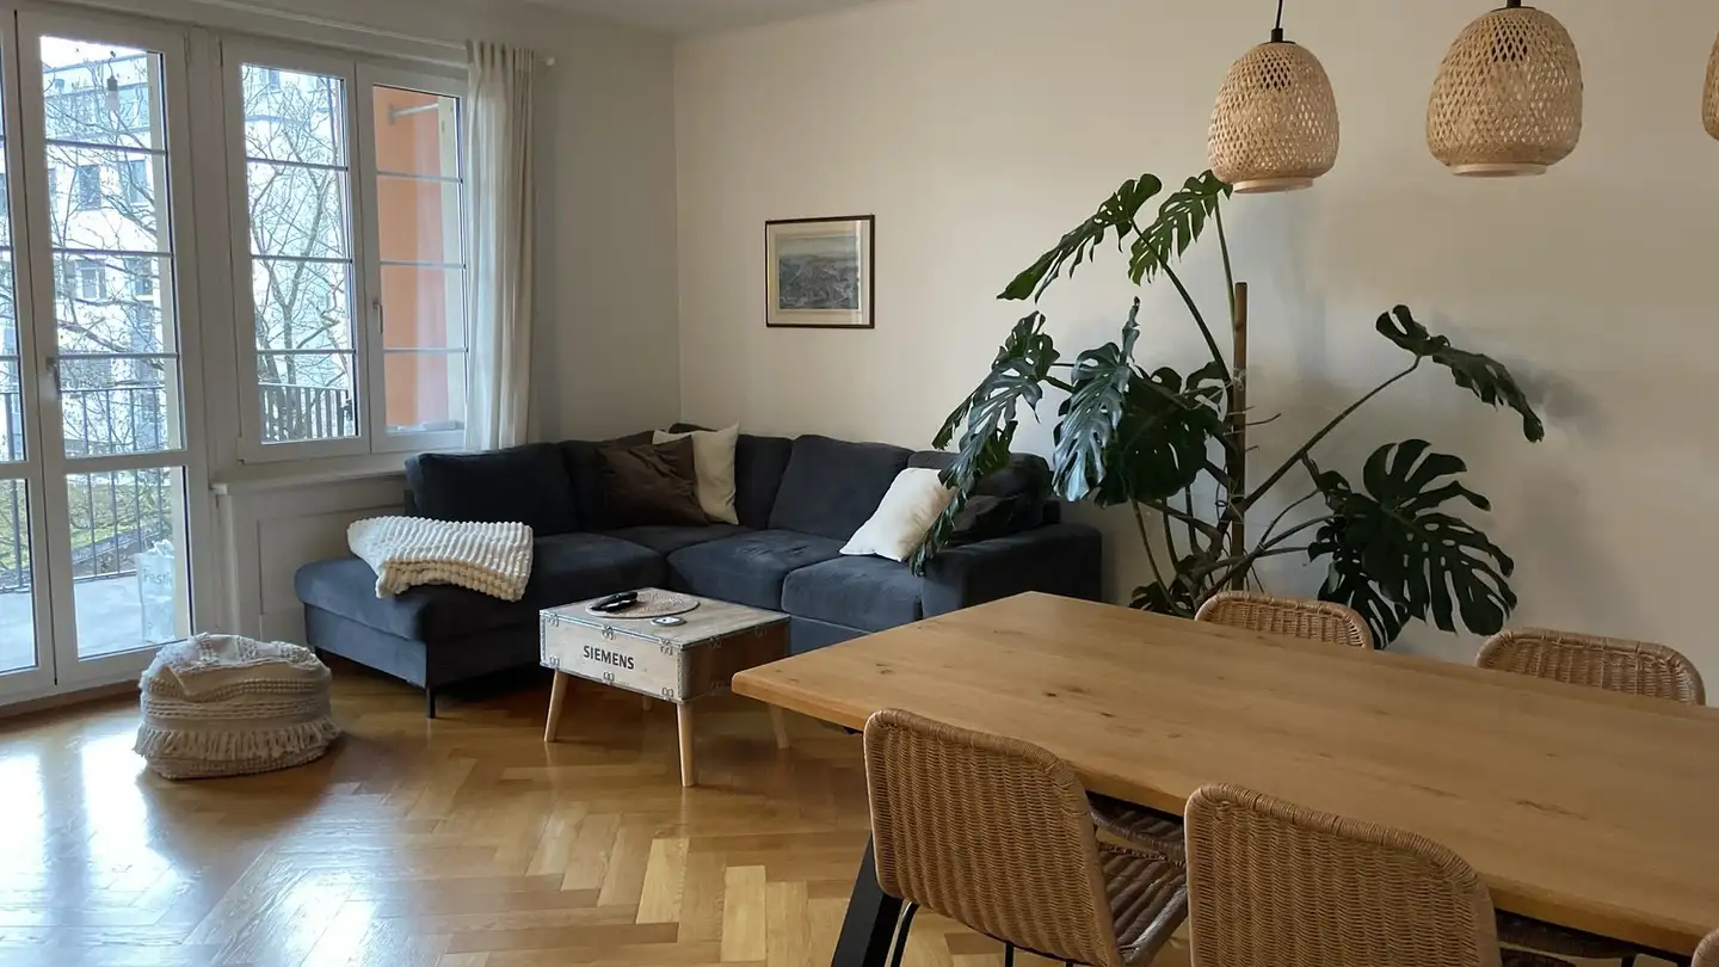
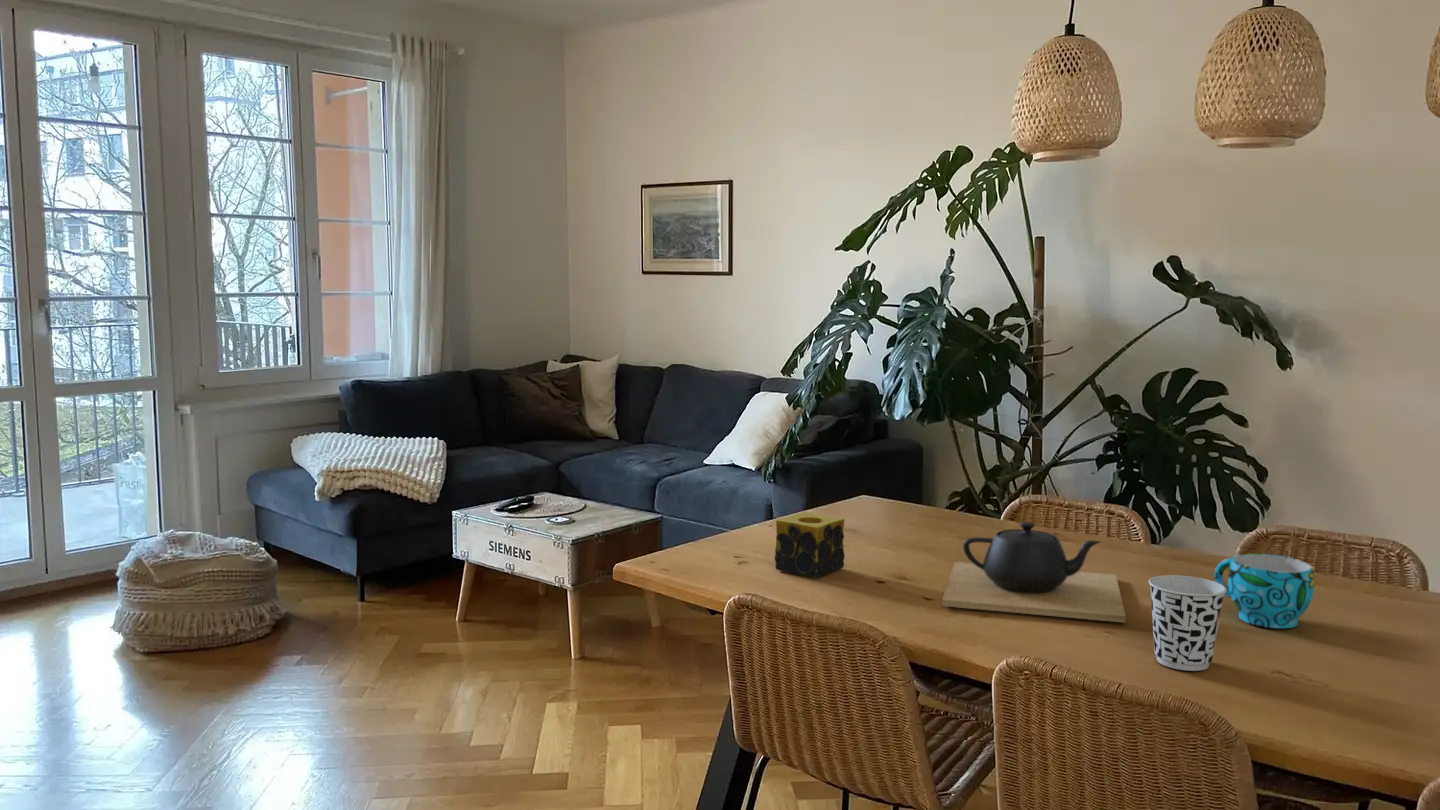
+ cup (1264, 591)
+ cup (1184, 623)
+ teapot (1033, 557)
+ candle (810, 543)
